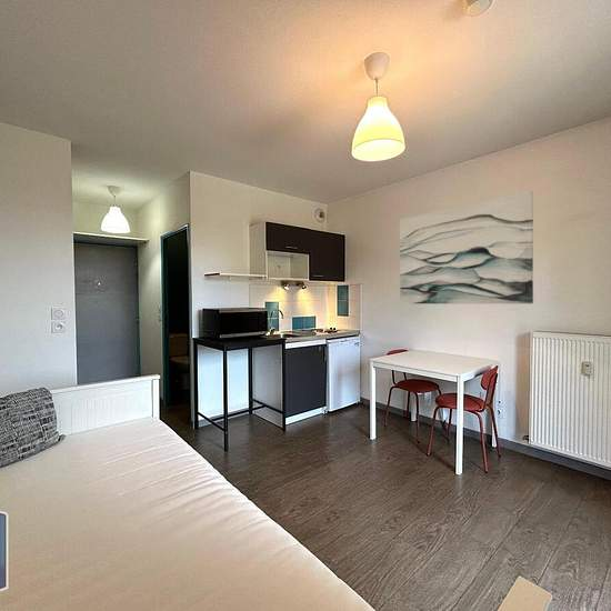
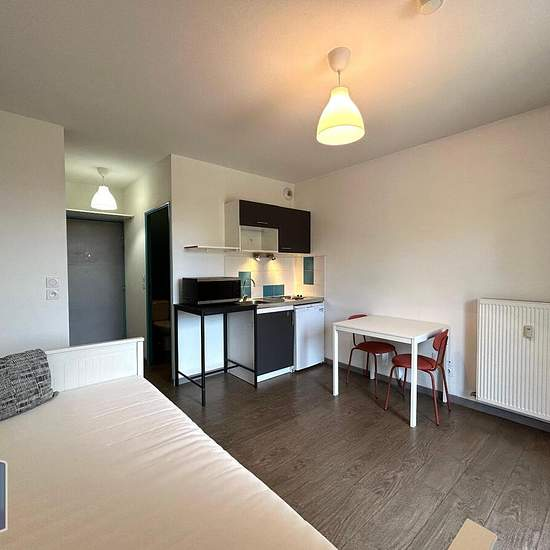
- wall art (457, 256)
